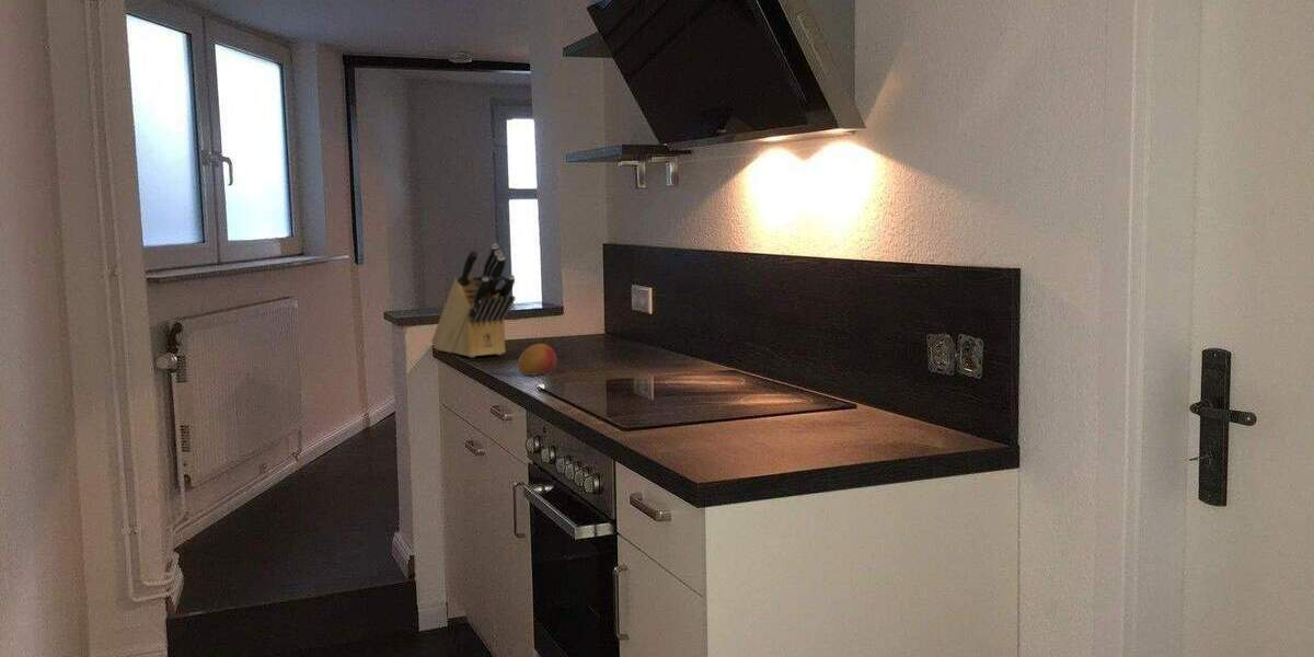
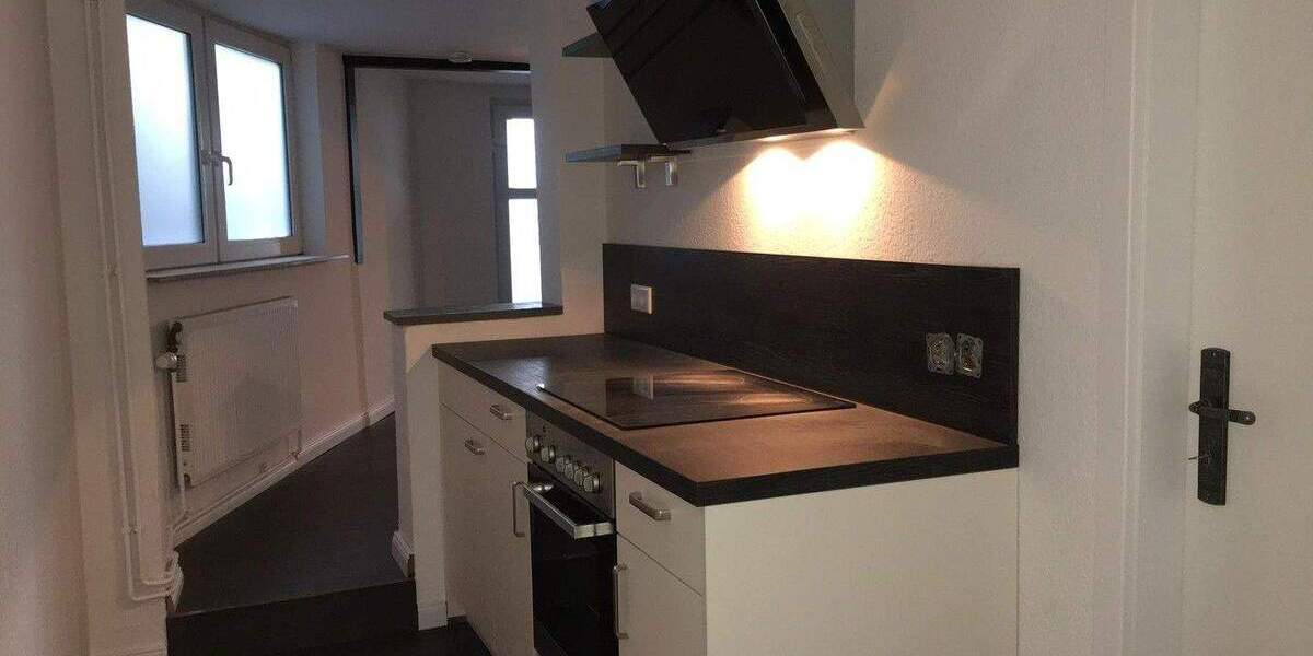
- fruit (538, 359)
- knife block (472, 299)
